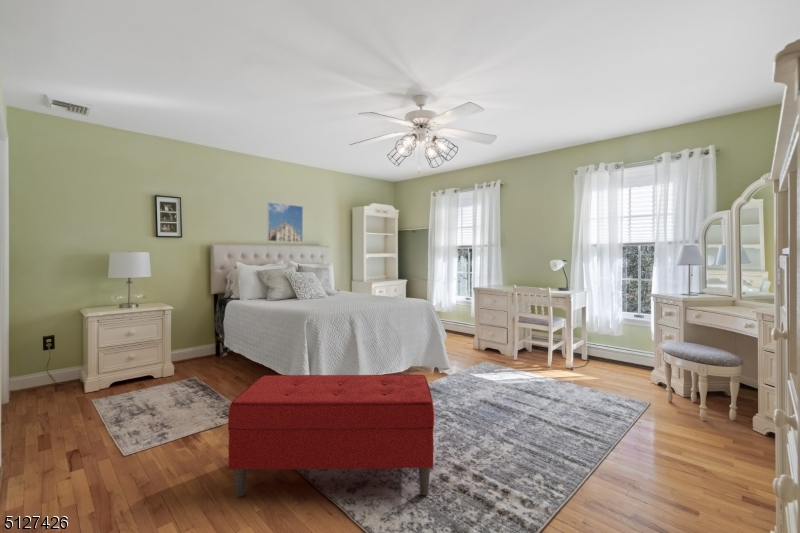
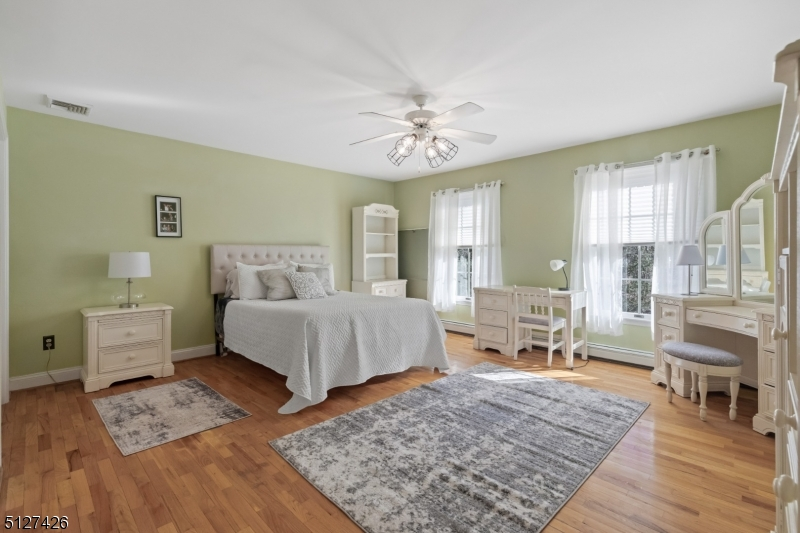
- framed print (285, 223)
- bench (338, 429)
